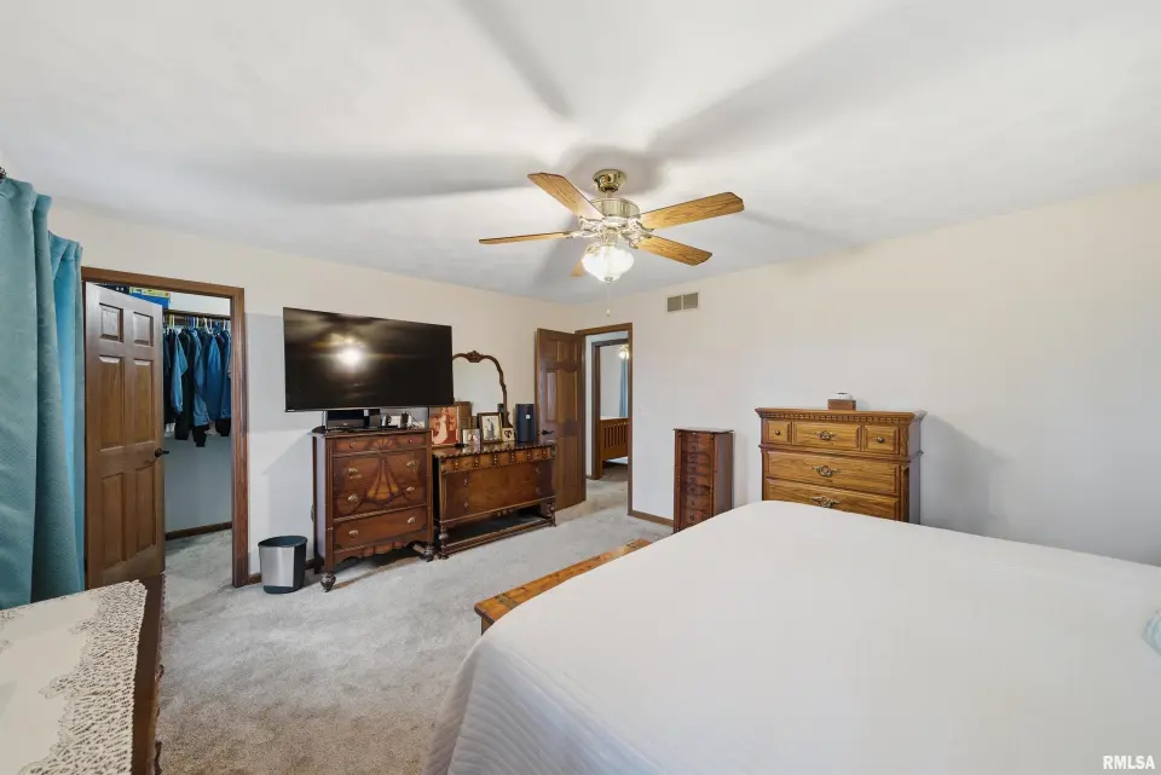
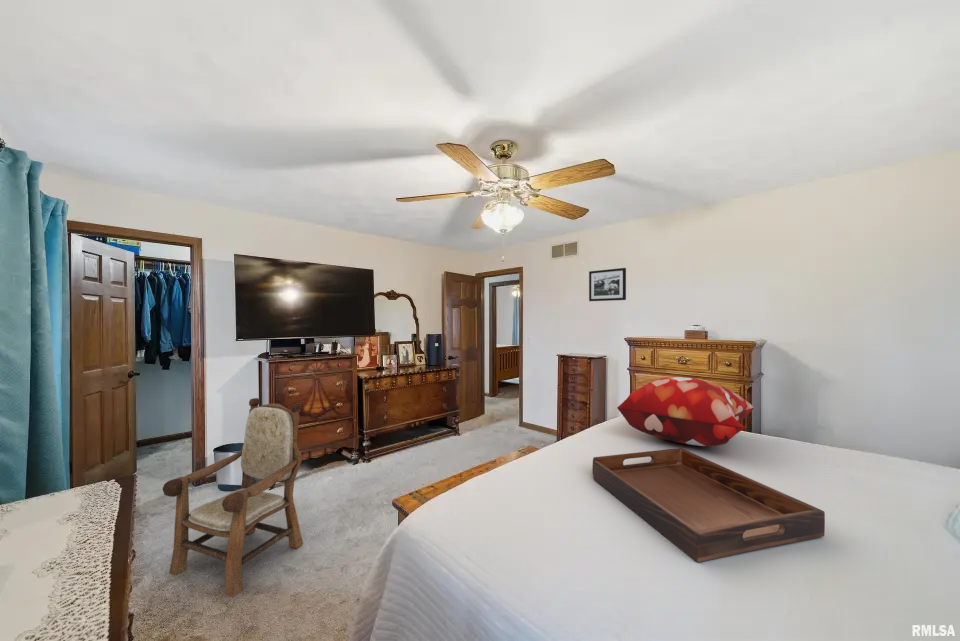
+ serving tray (687, 490)
+ decorative pillow (686, 408)
+ picture frame (606, 285)
+ armchair (242, 482)
